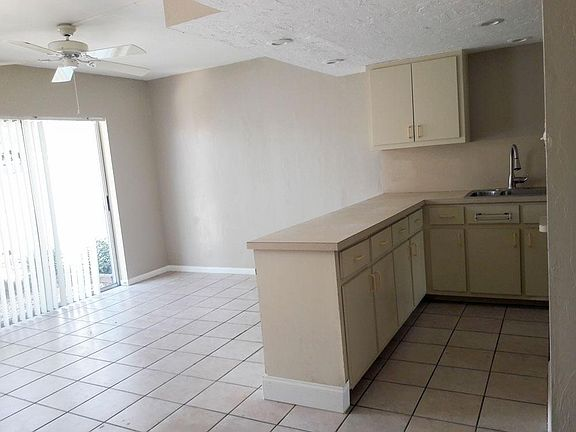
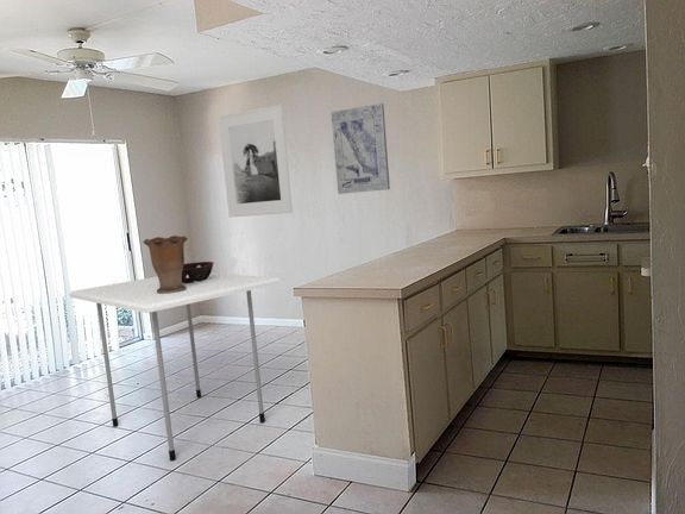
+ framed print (254, 163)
+ decorative bowl (189, 272)
+ dining table (191, 352)
+ vase (169, 263)
+ wall art (359, 150)
